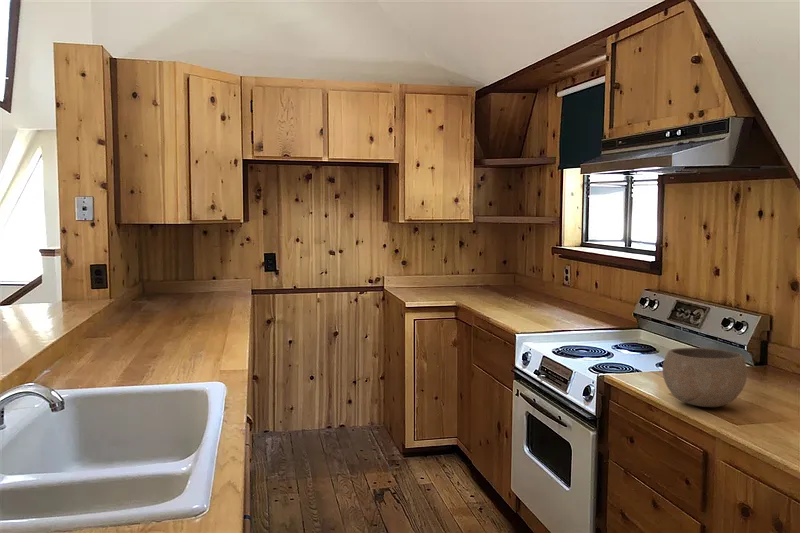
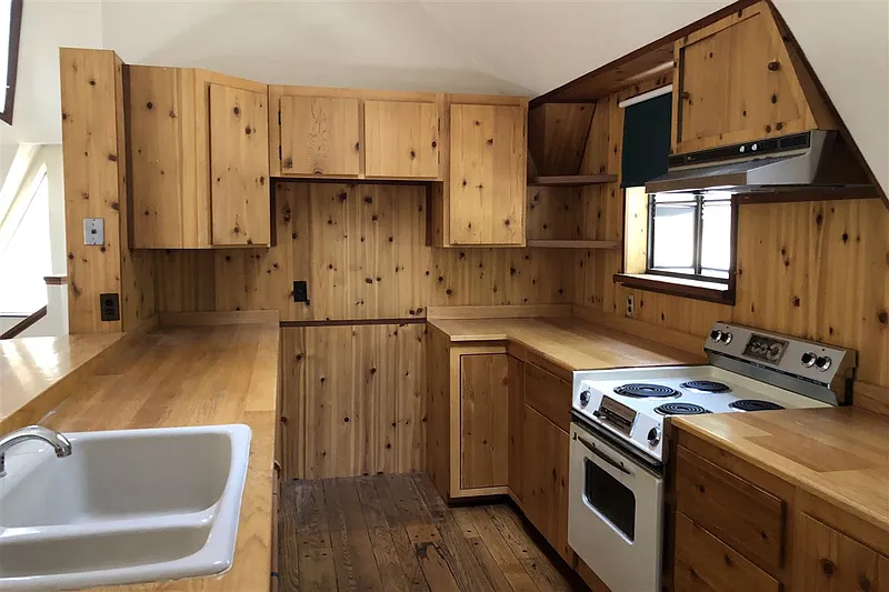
- bowl (703, 377)
